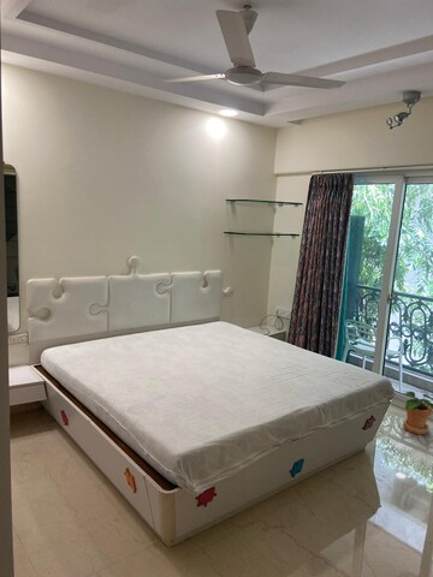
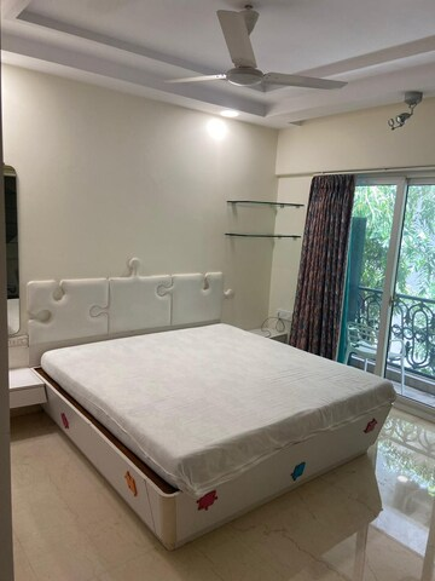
- potted plant (414, 412)
